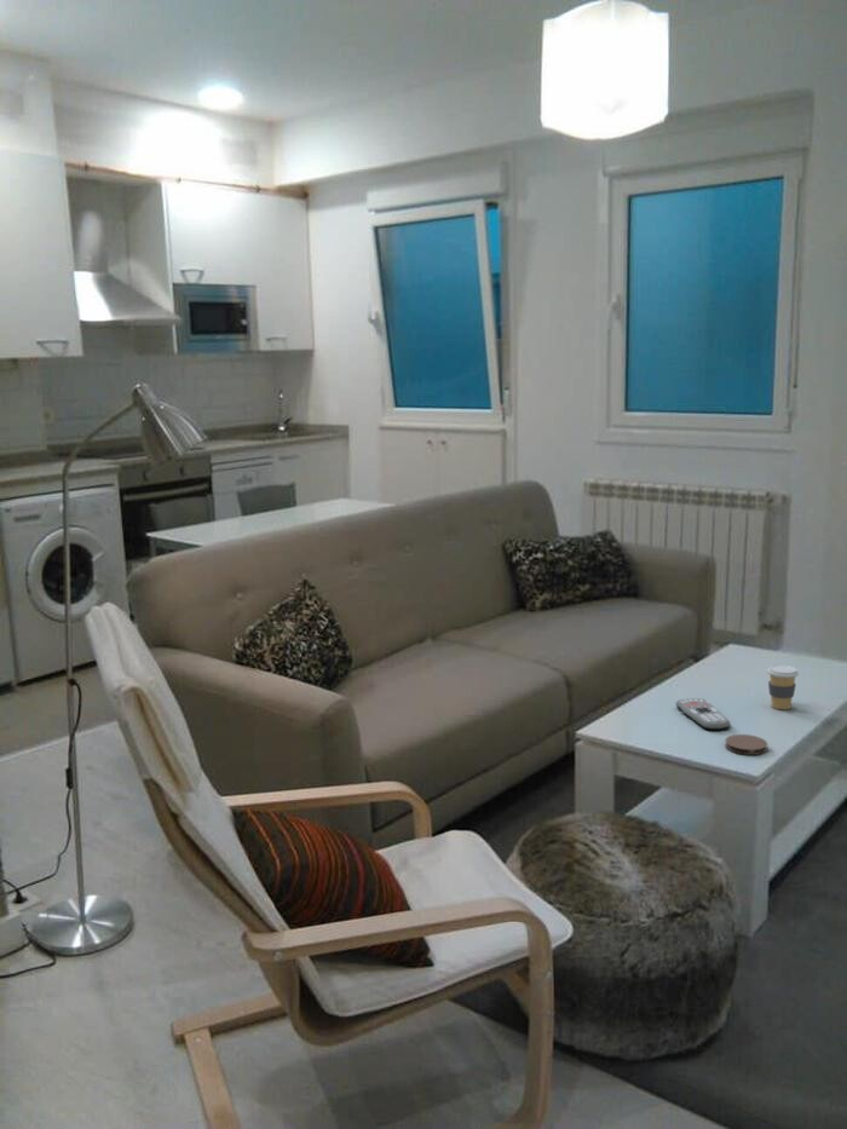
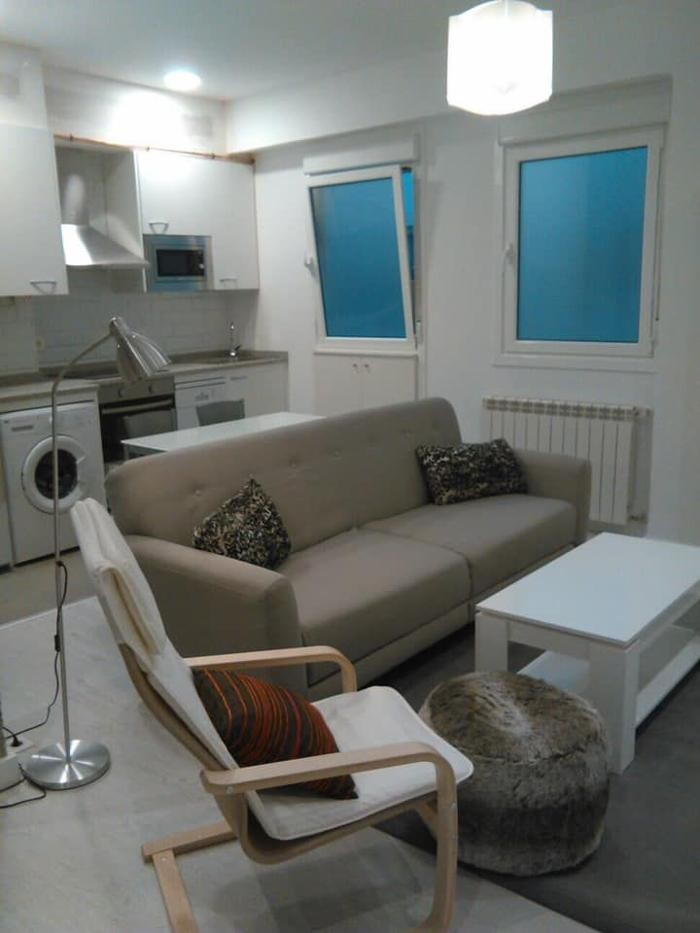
- coaster (745, 744)
- coffee cup (782, 687)
- remote control (703, 714)
